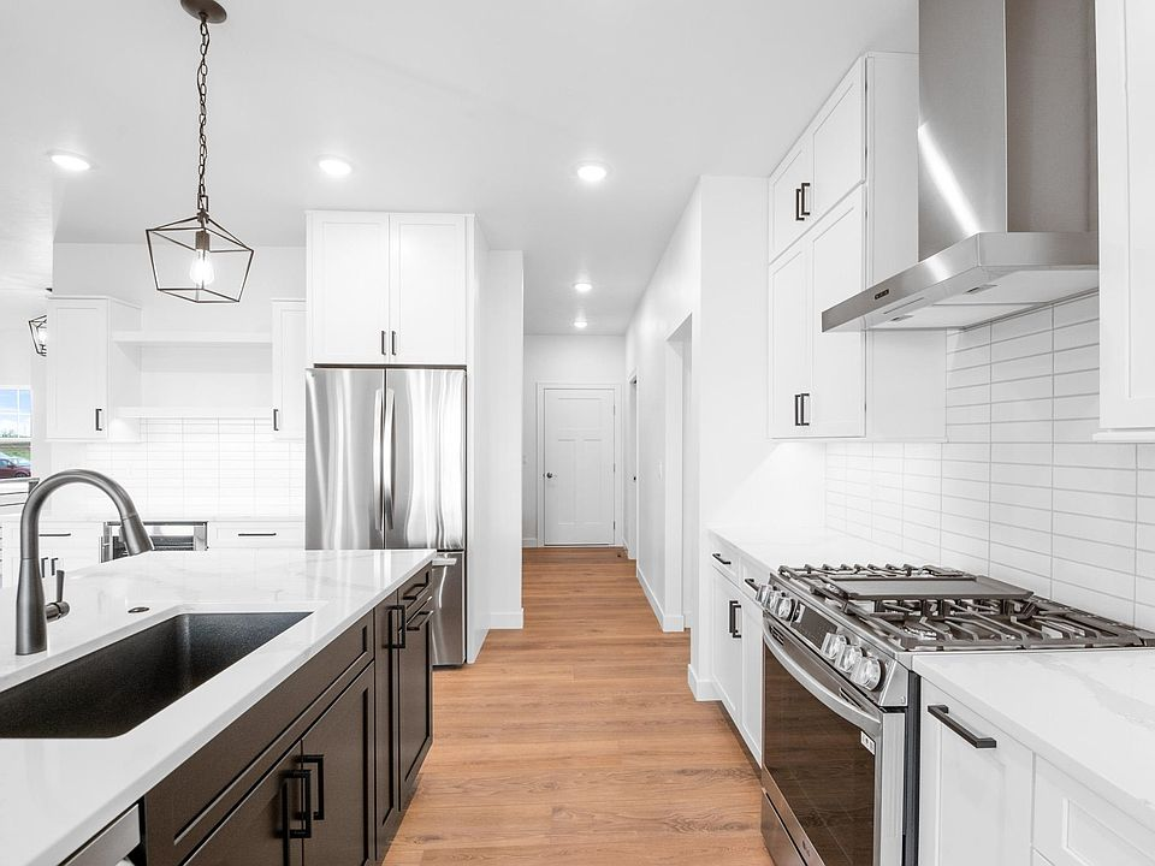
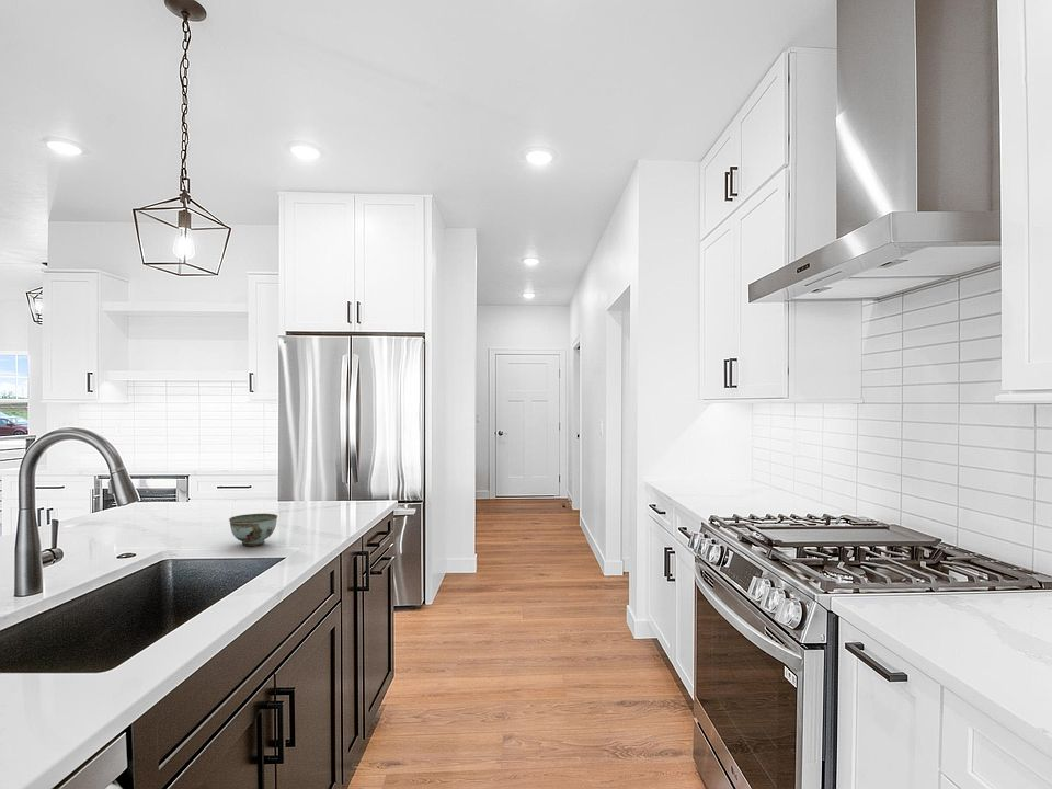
+ bowl (253, 529)
